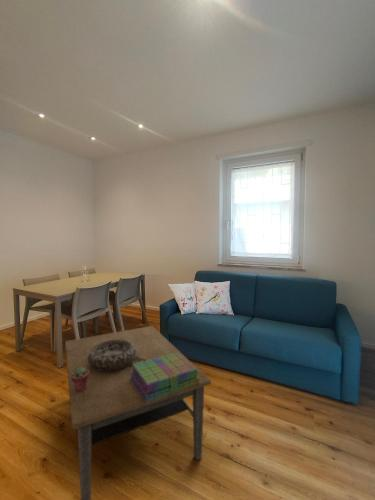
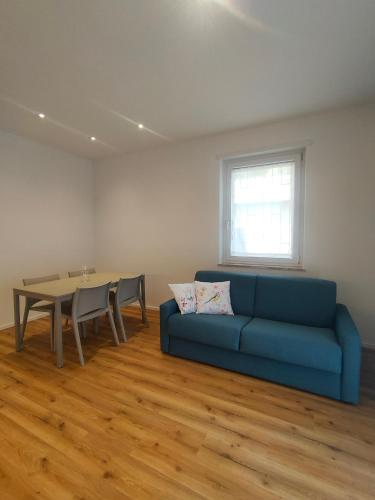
- potted succulent (80, 377)
- decorative bowl (112, 354)
- coffee table (127, 390)
- stack of books (164, 373)
